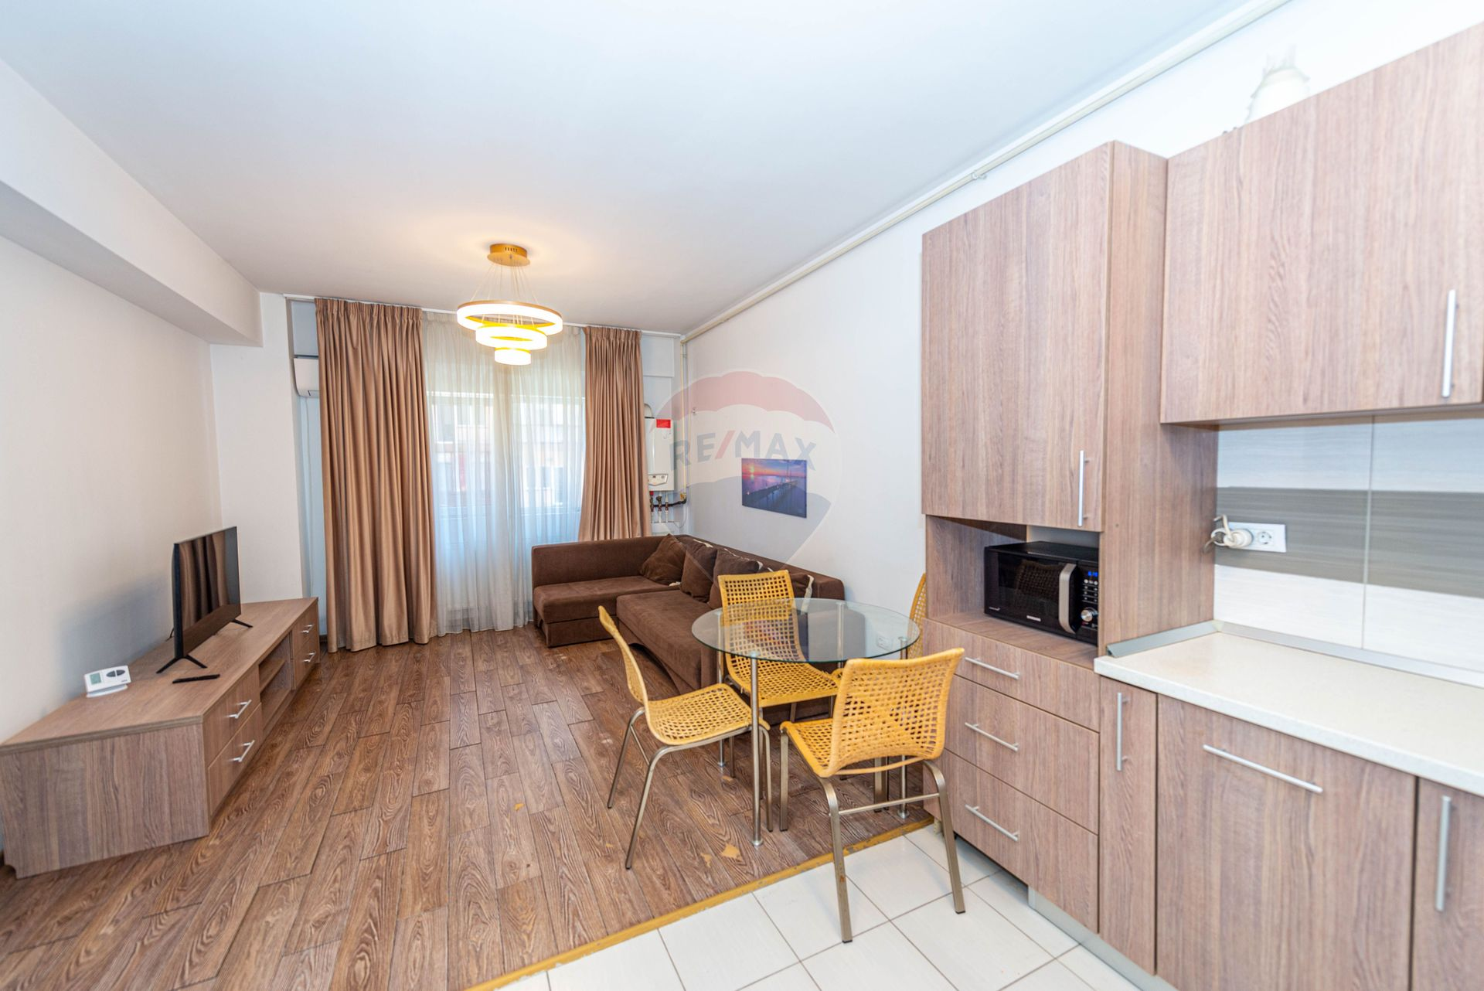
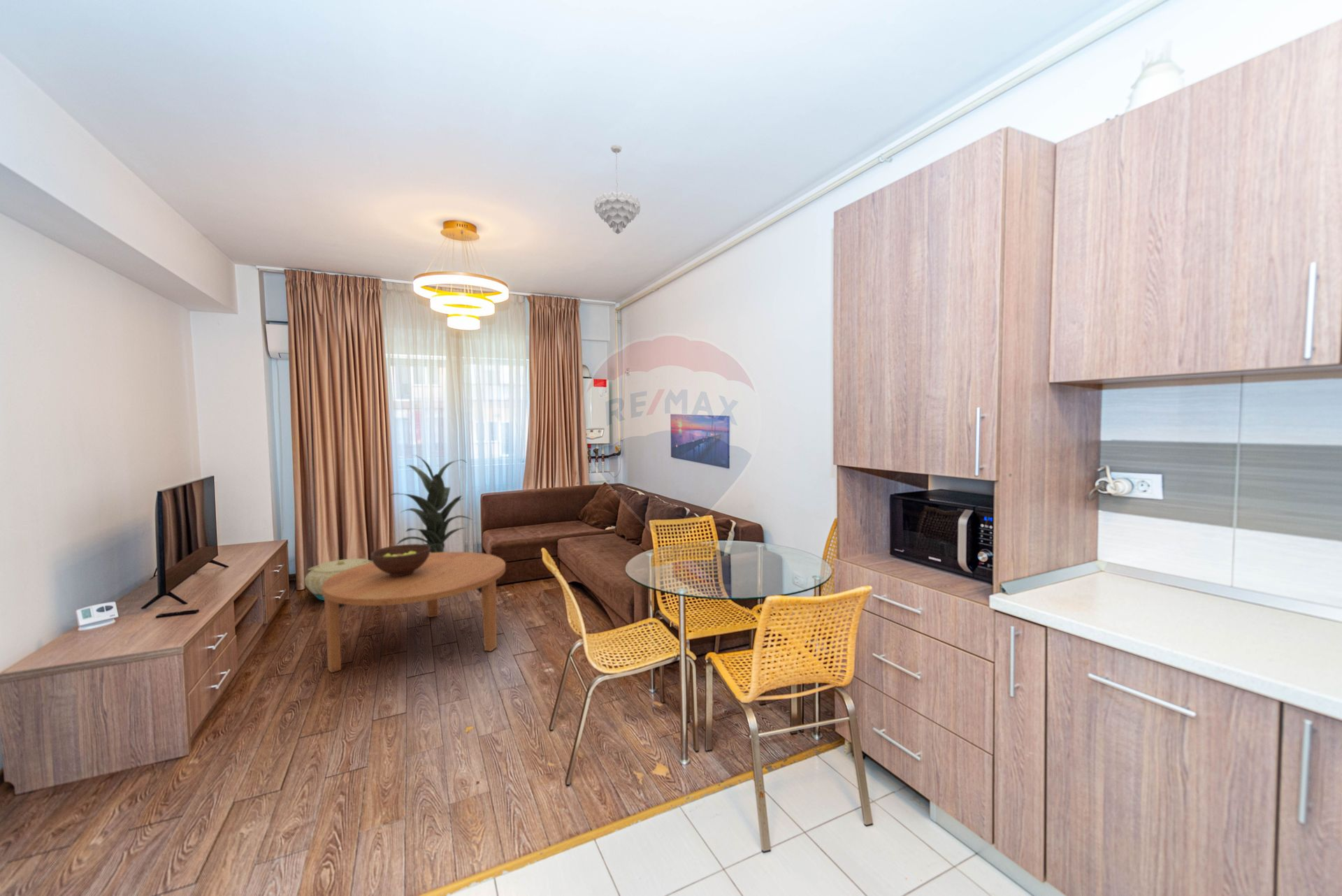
+ indoor plant (431, 519)
+ coffee table (421, 601)
+ pendant light (616, 190)
+ basket (340, 572)
+ fruit bowl (401, 561)
